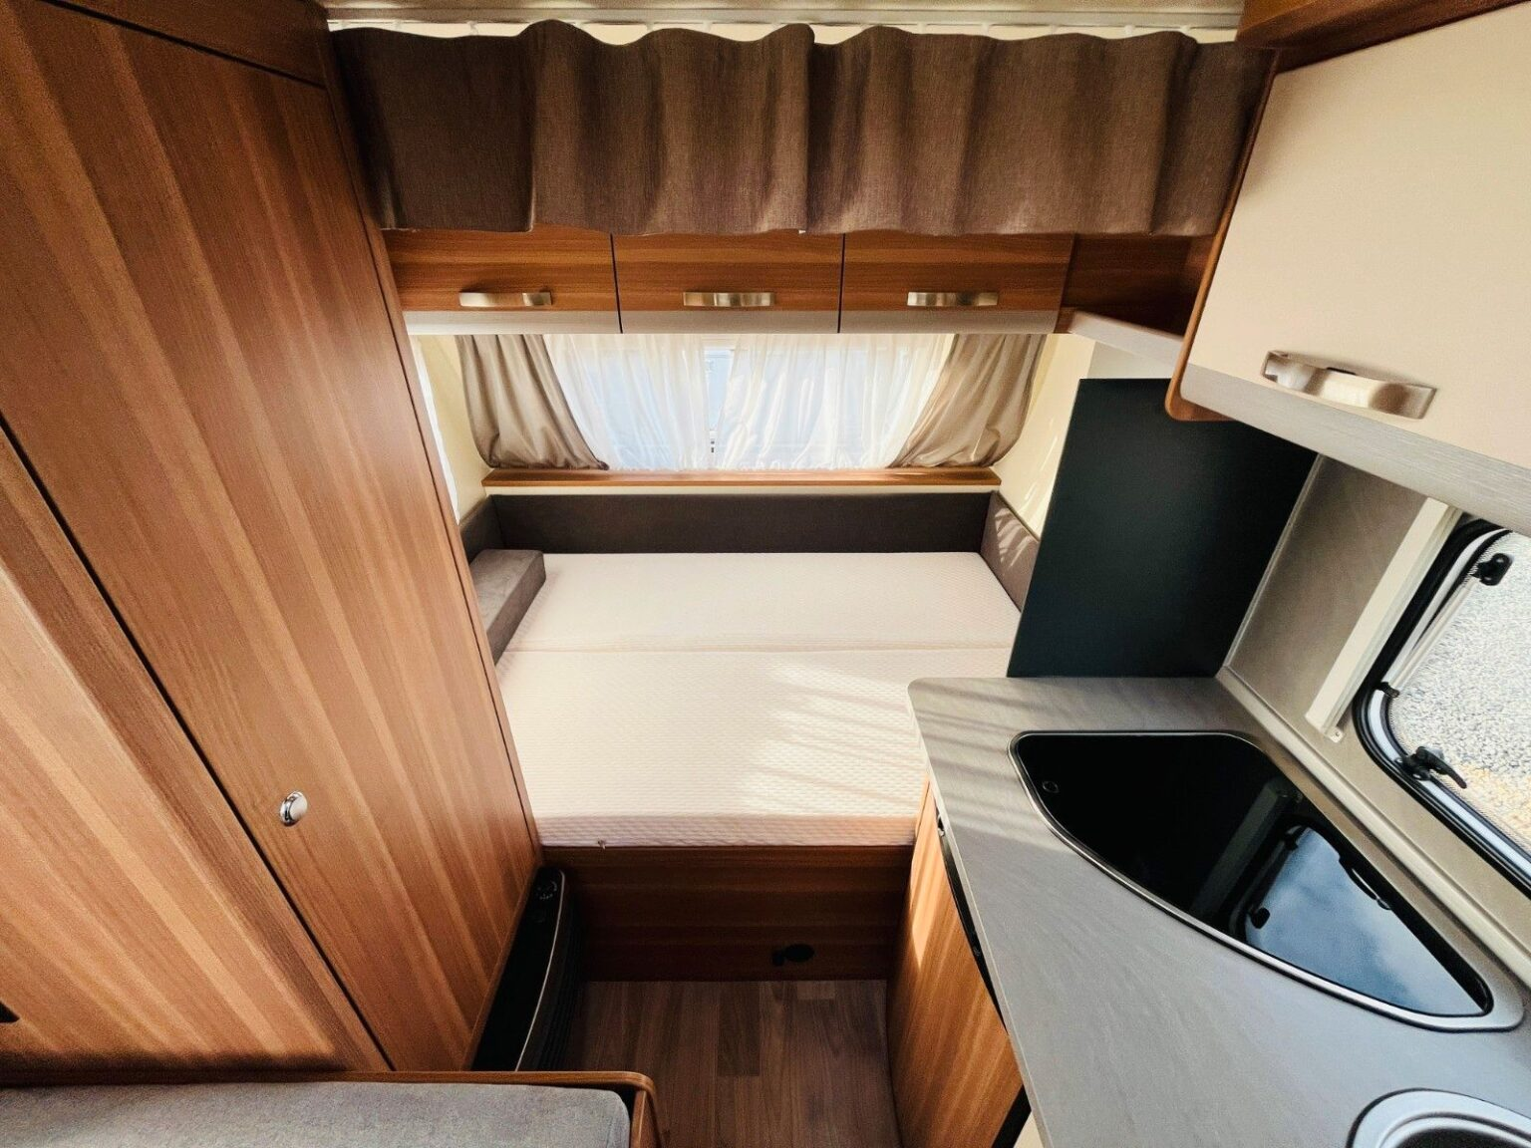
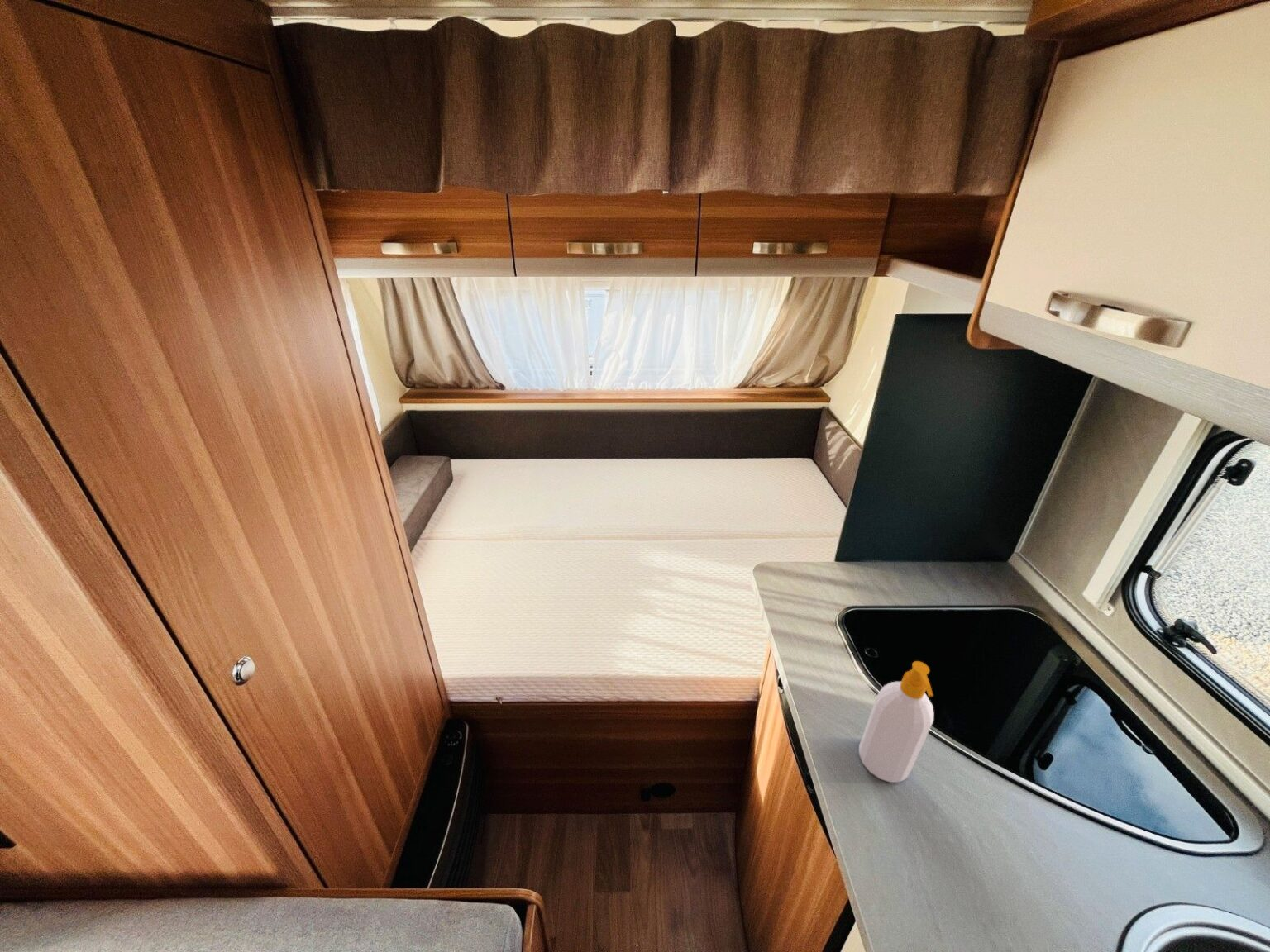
+ soap bottle (901, 718)
